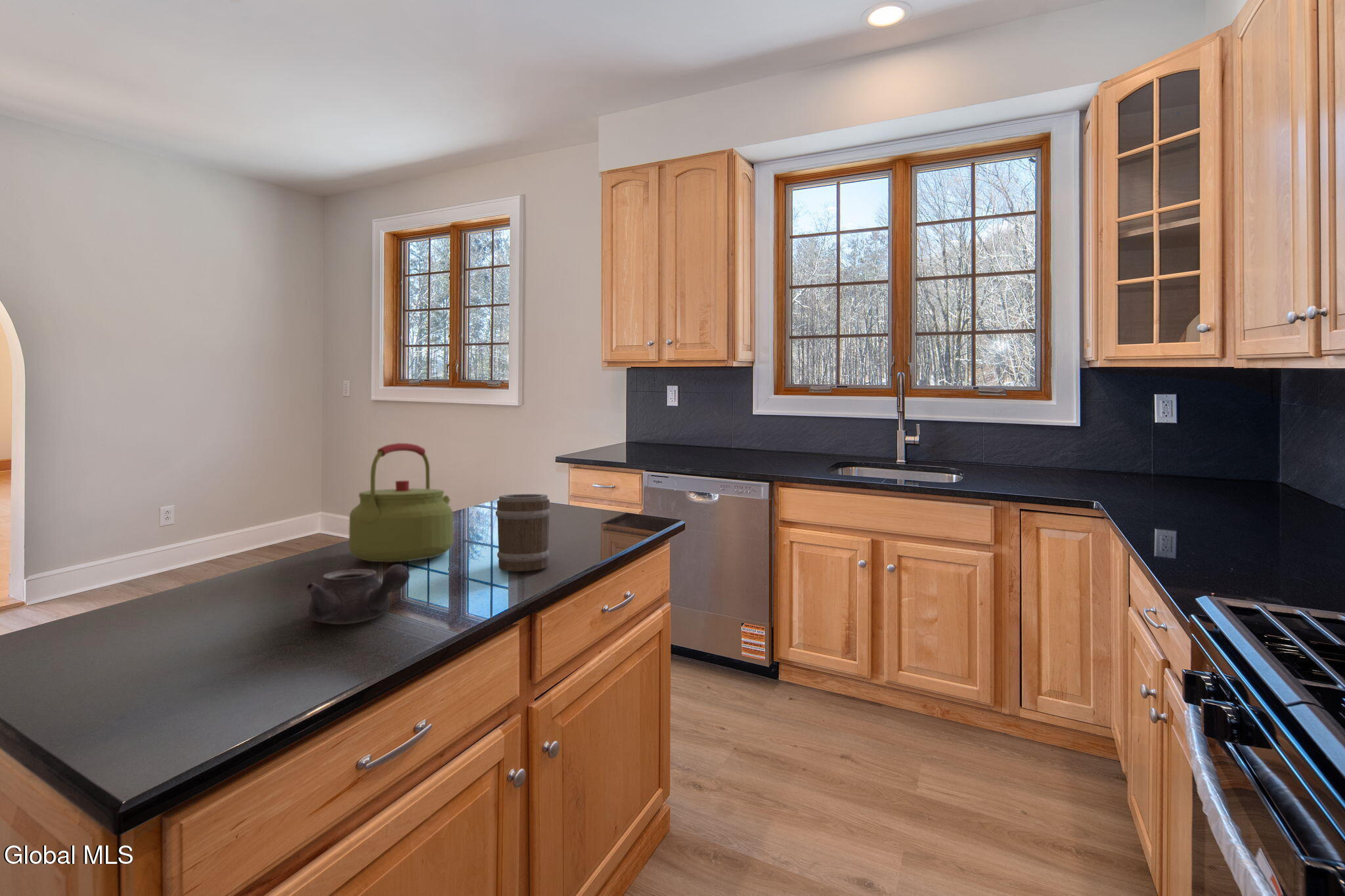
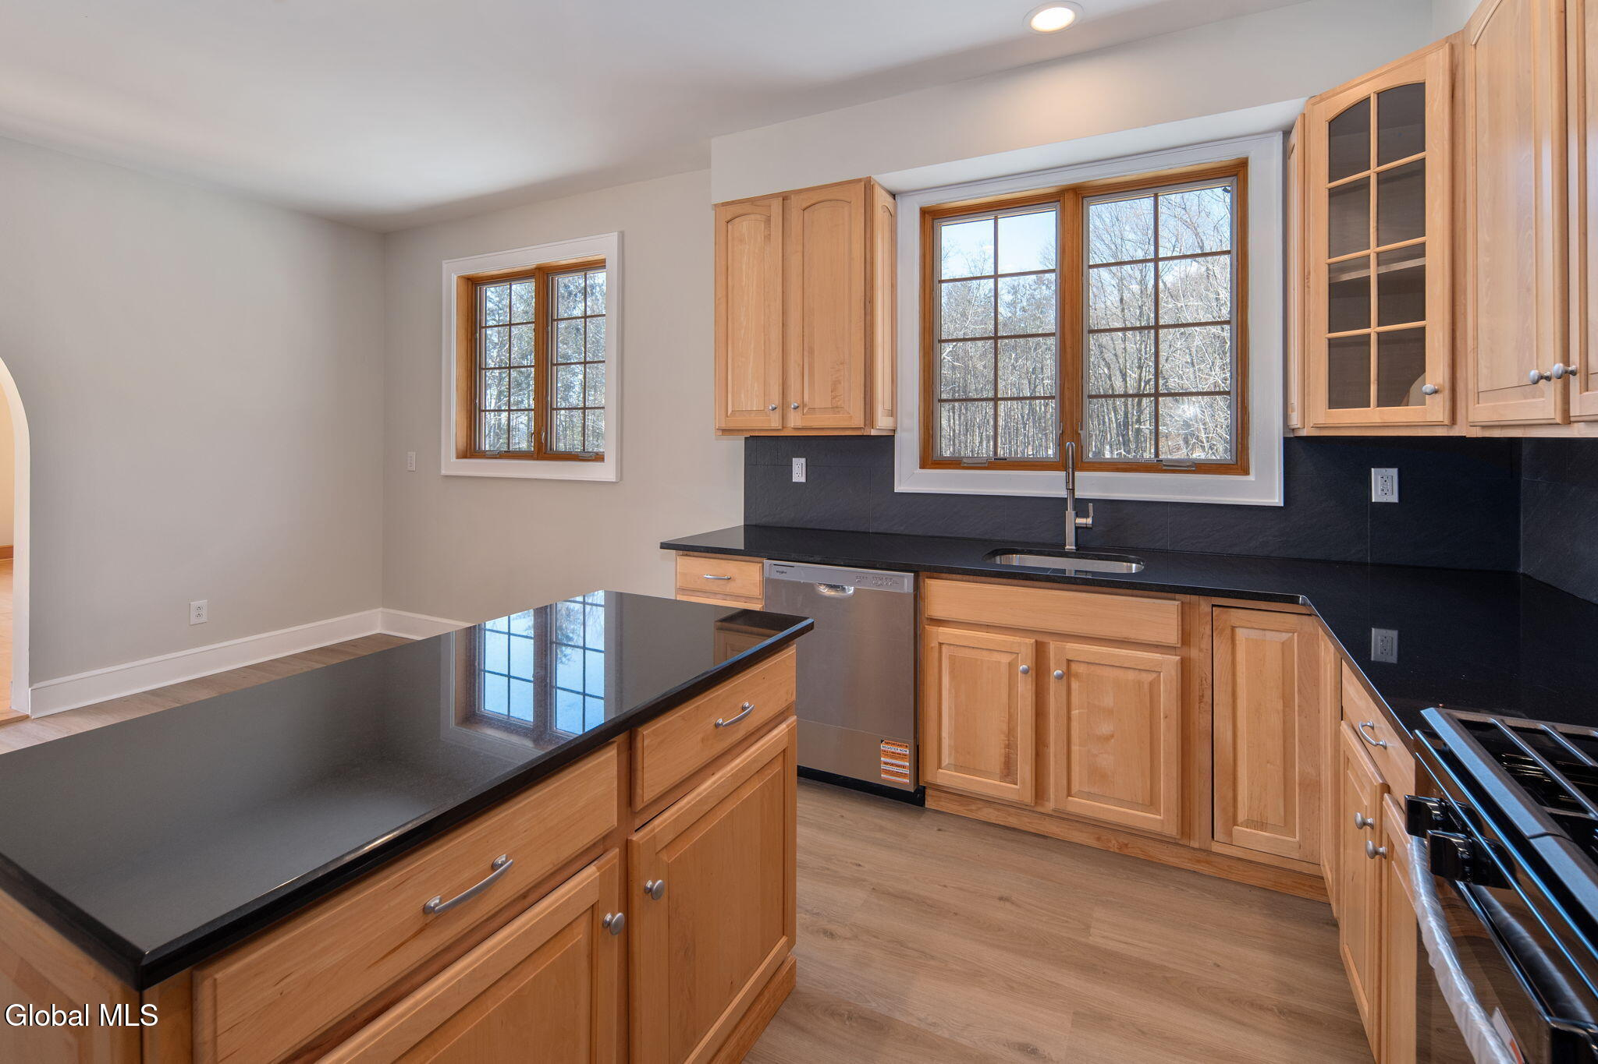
- teapot (360, 591)
- kettle (412, 498)
- barrel (527, 530)
